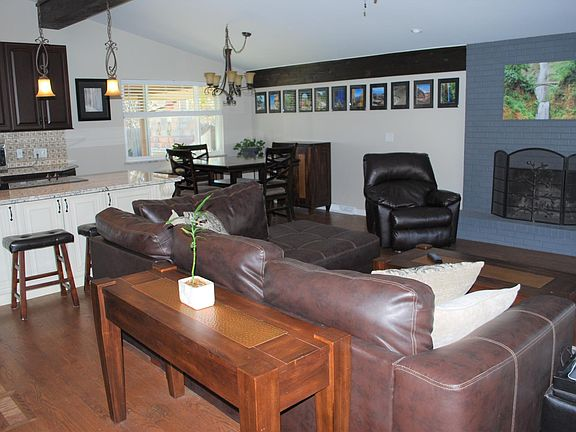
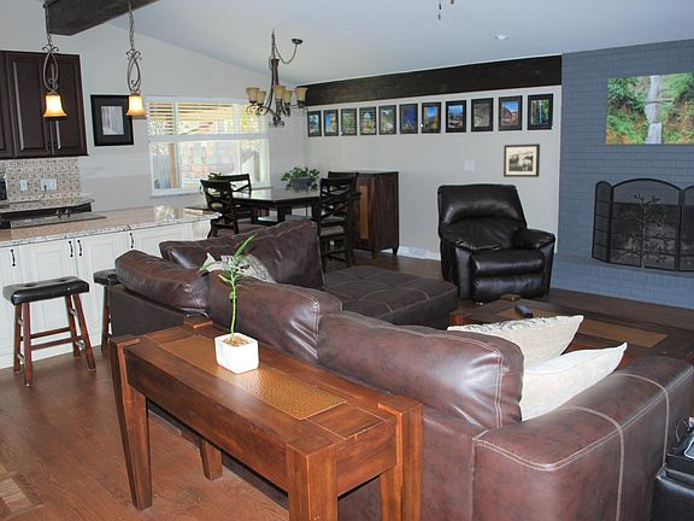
+ picture frame (520, 160)
